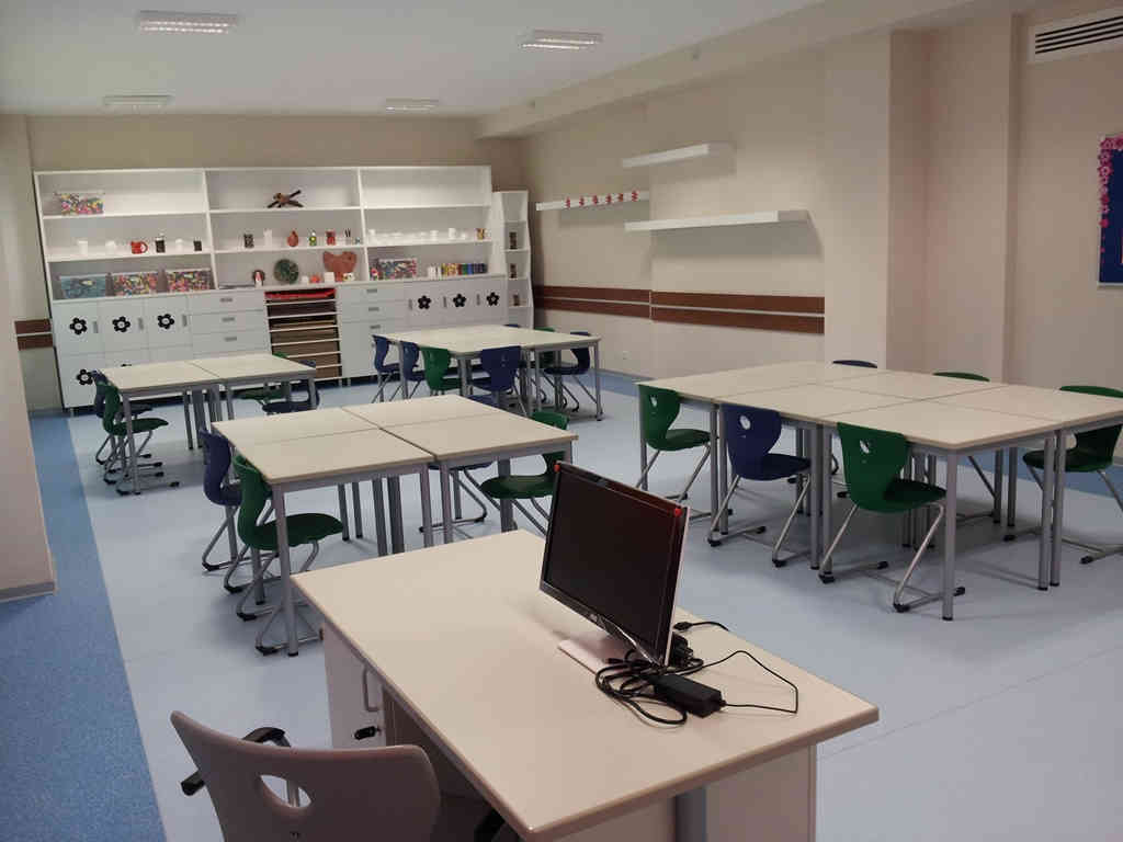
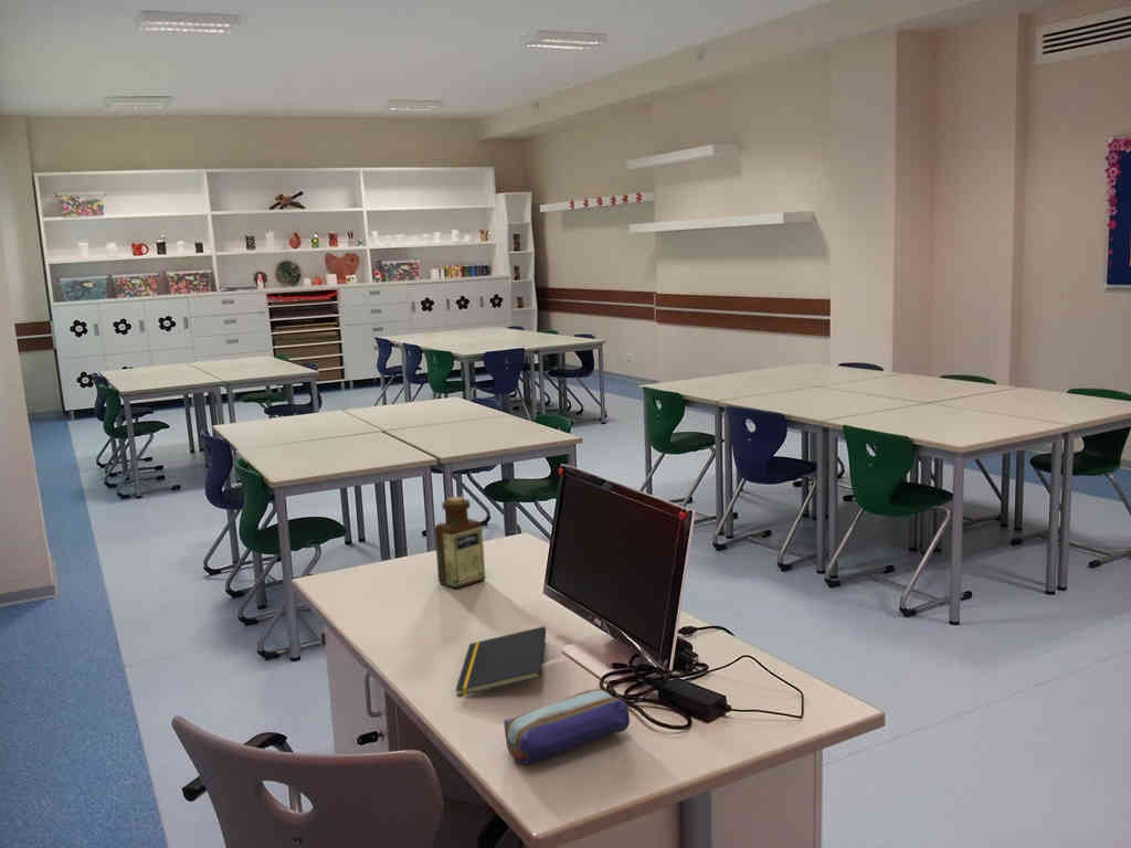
+ bottle (458, 540)
+ pencil case (568, 724)
+ notepad (503, 659)
